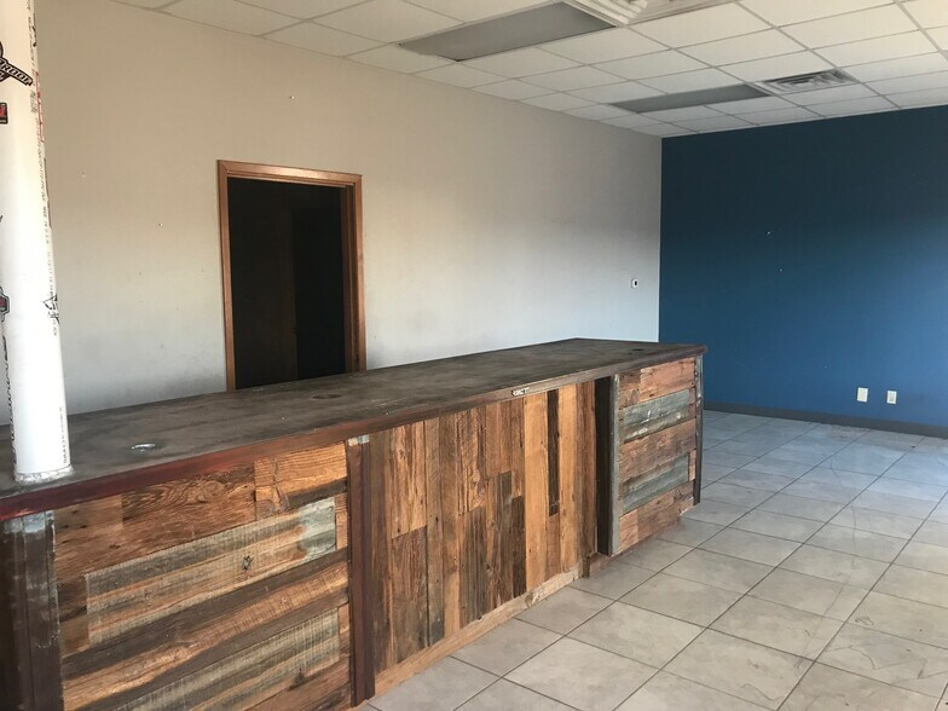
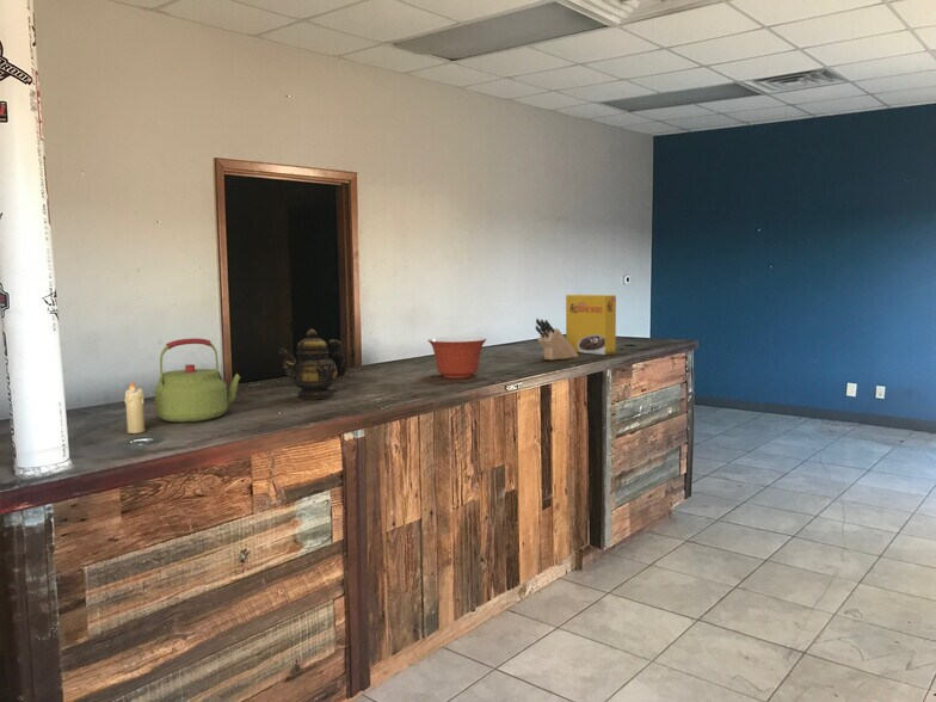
+ knife block (555, 338)
+ kettle (199, 376)
+ teapot (314, 362)
+ mixing bowl (457, 357)
+ cereal box (590, 324)
+ candle (135, 406)
